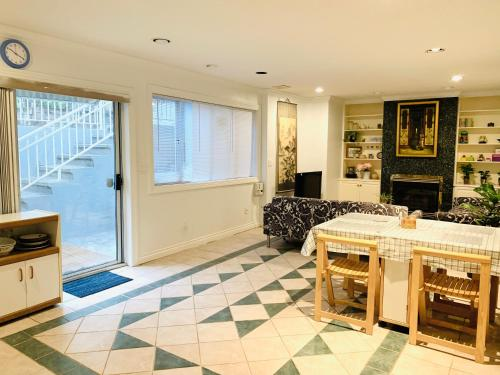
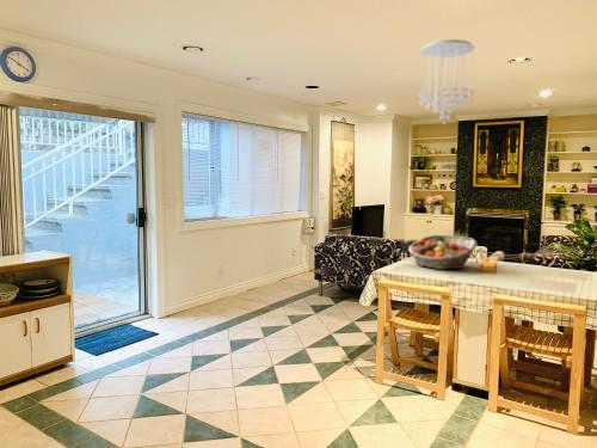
+ fruit basket (441, 251)
+ chandelier (445, 85)
